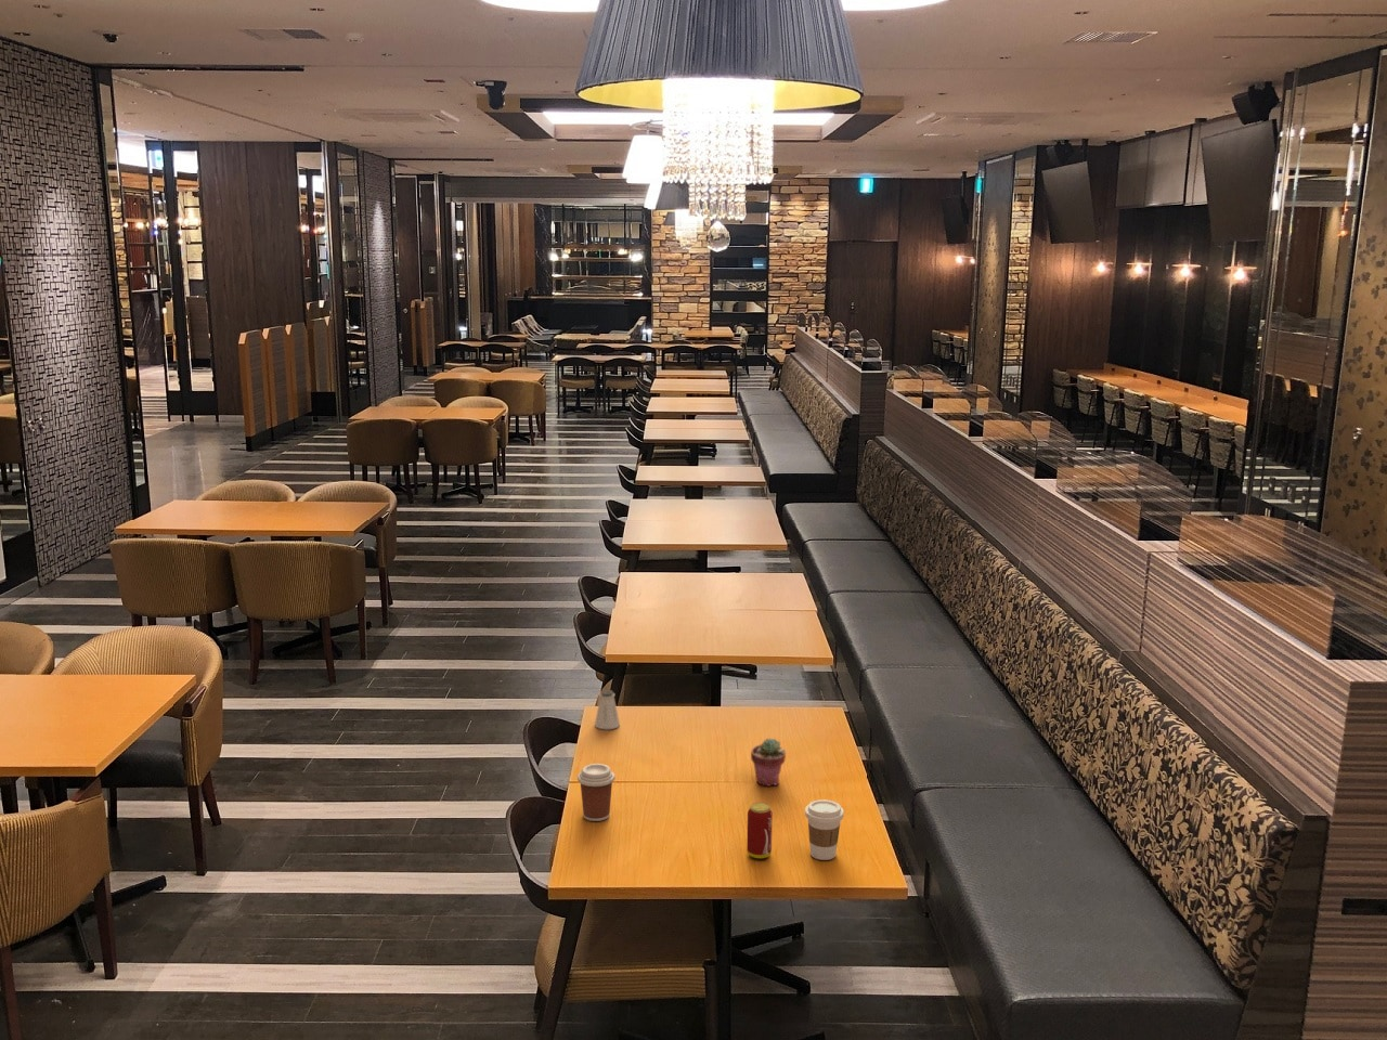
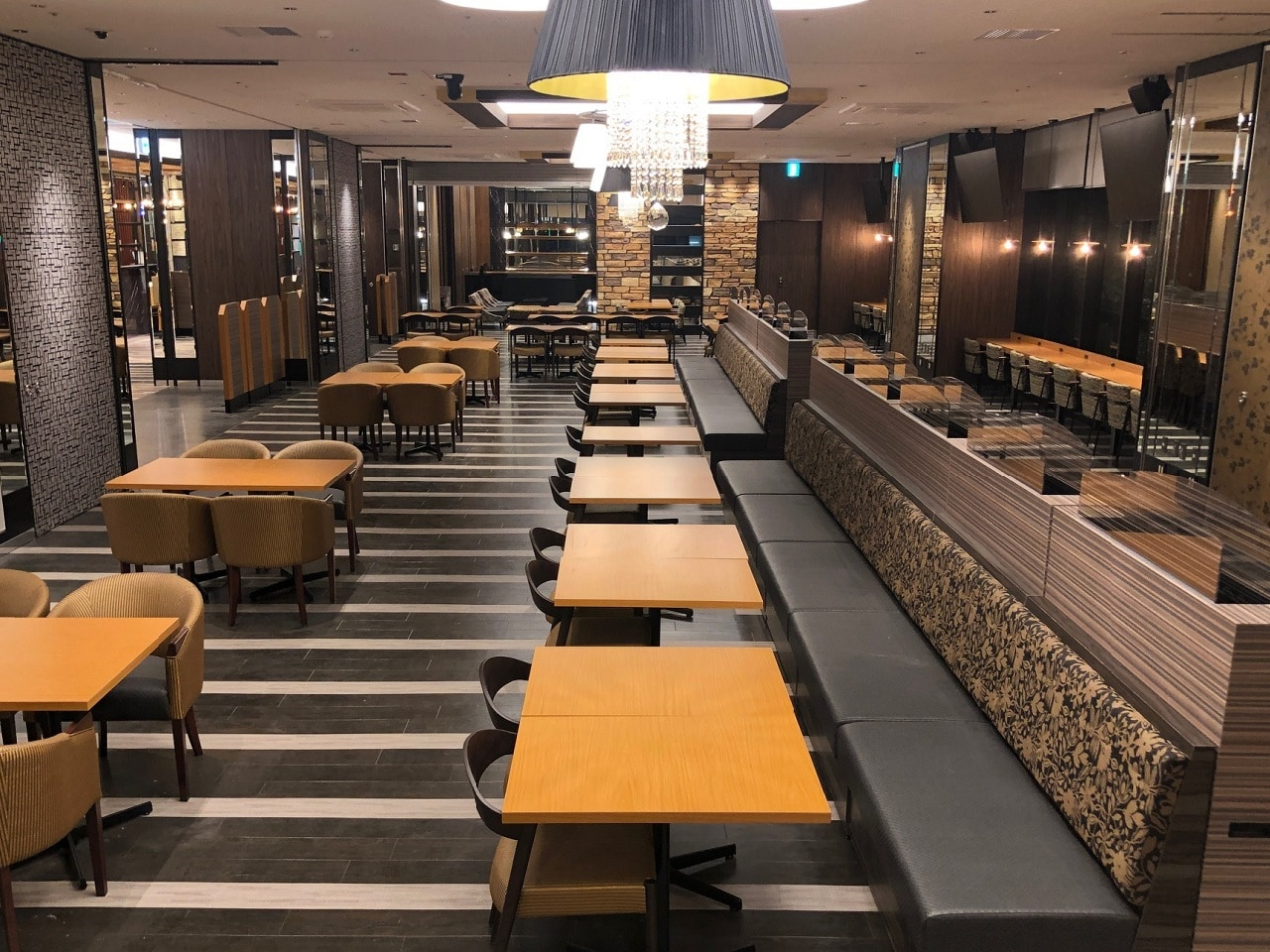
- saltshaker (607, 709)
- potted succulent (767, 759)
- beverage can (759, 831)
- coffee cup (823, 830)
- coffee cup (596, 792)
